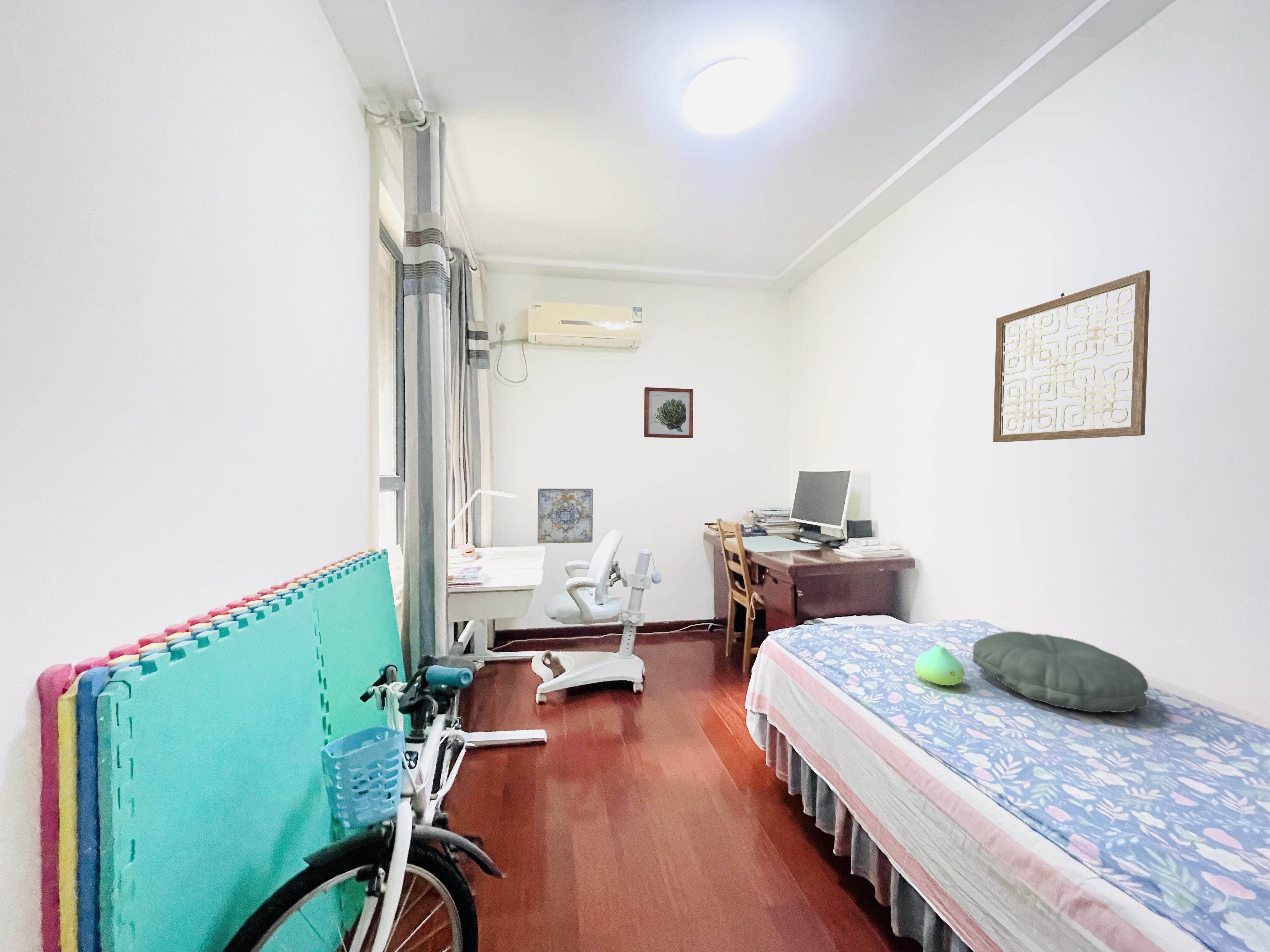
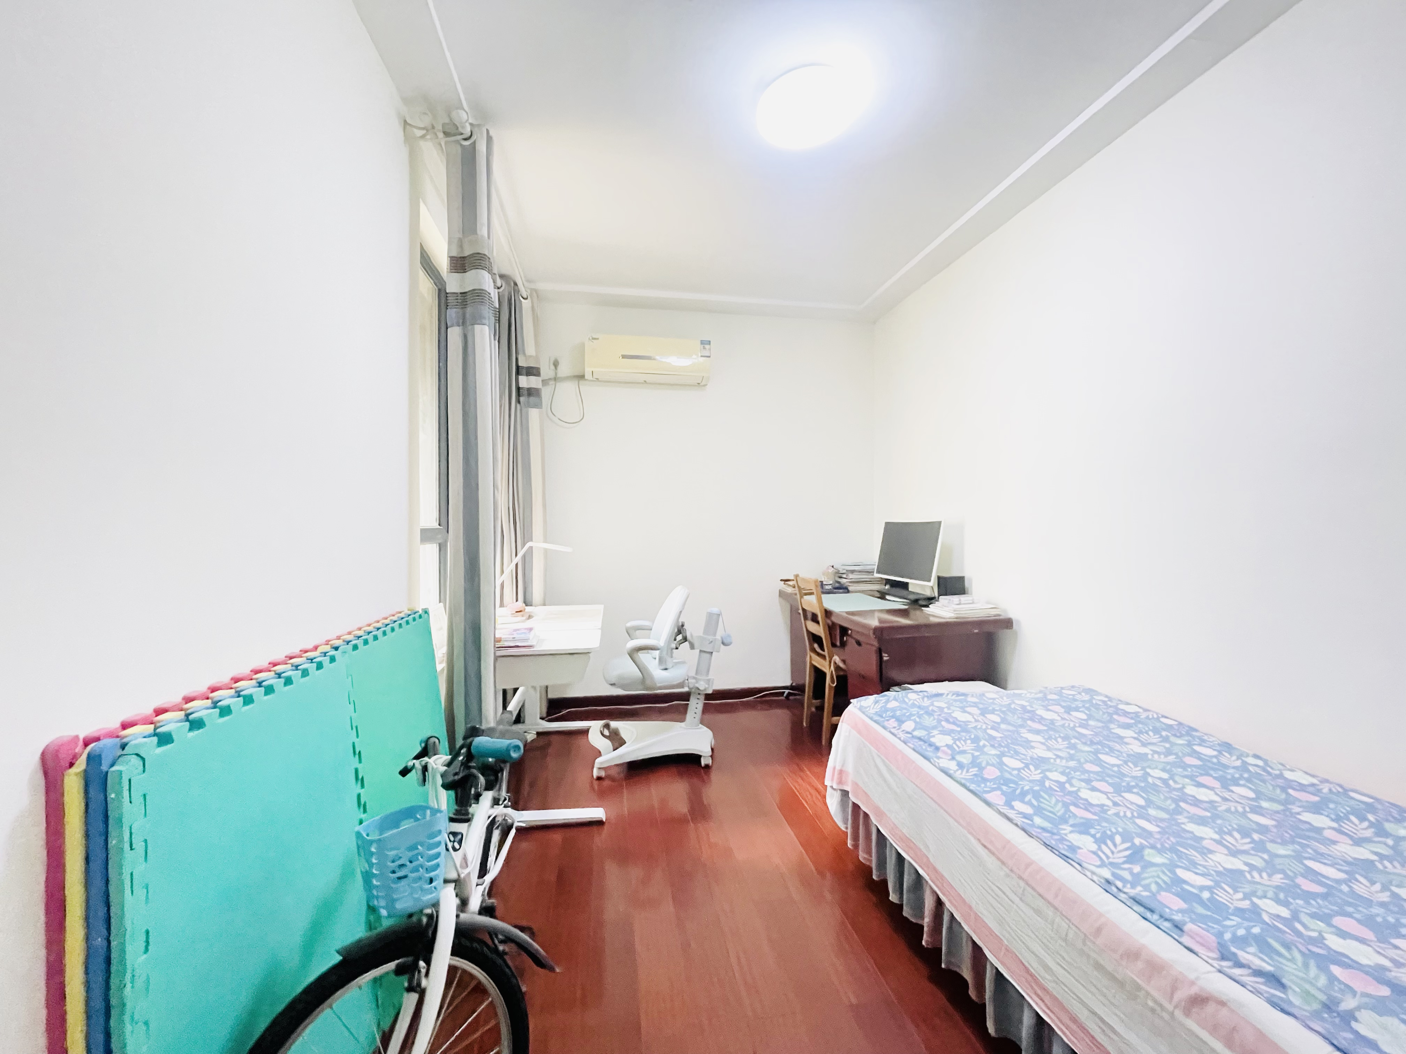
- wall art (669, 413)
- wall art (1061, 365)
- pillow (1056, 667)
- plush toy (939, 664)
- wall art (565, 515)
